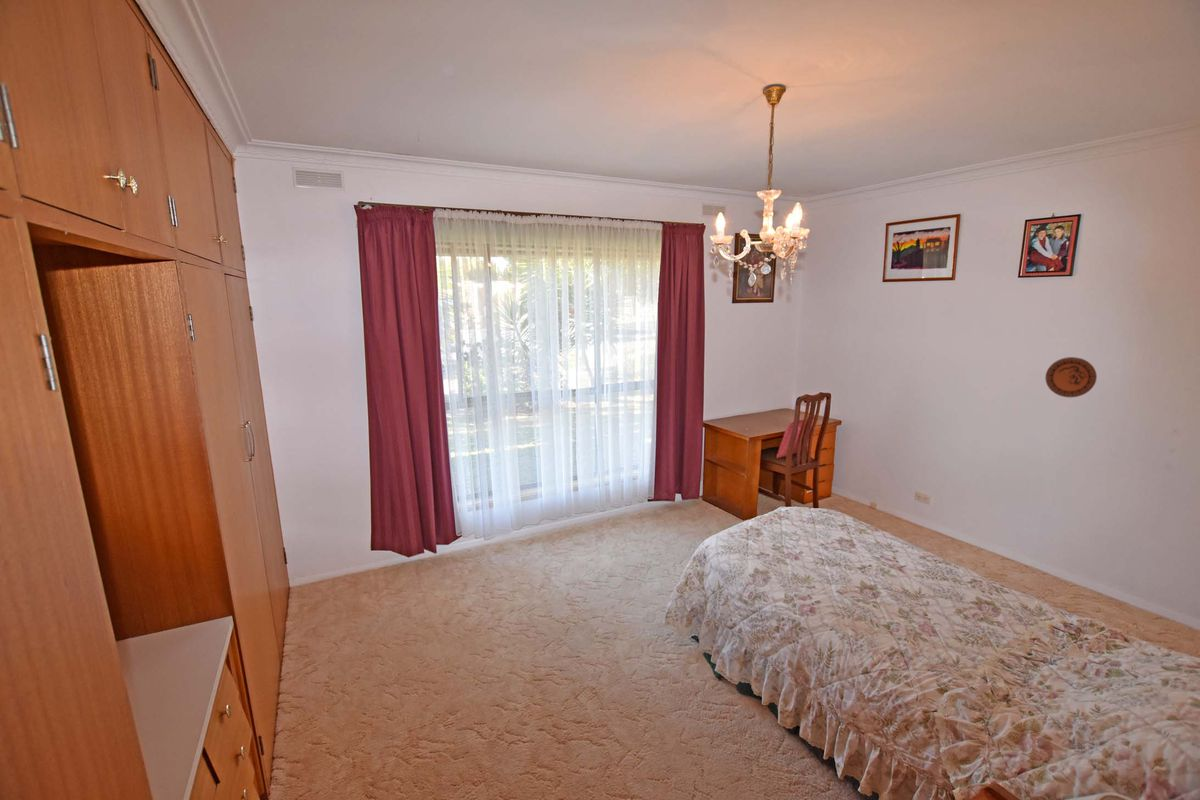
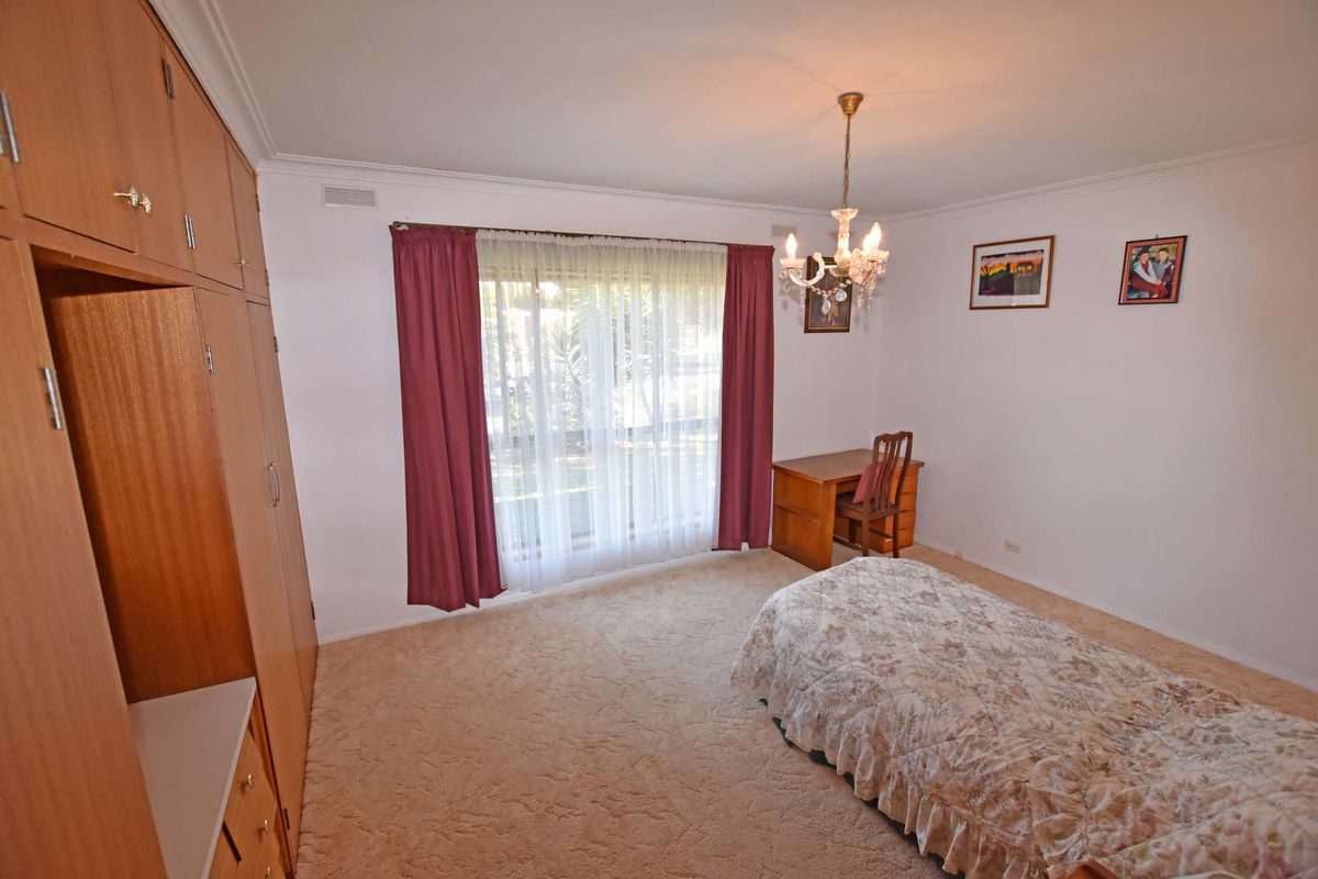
- decorative plate (1070, 377)
